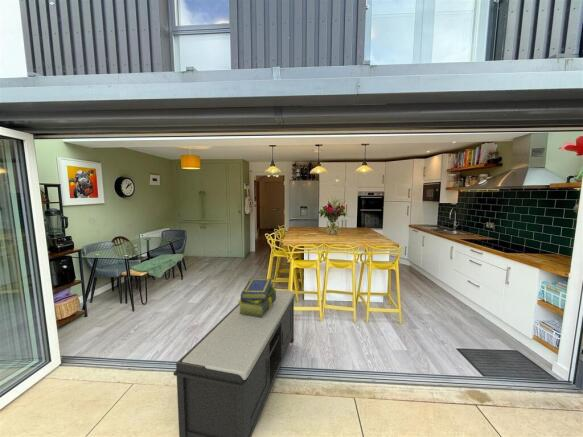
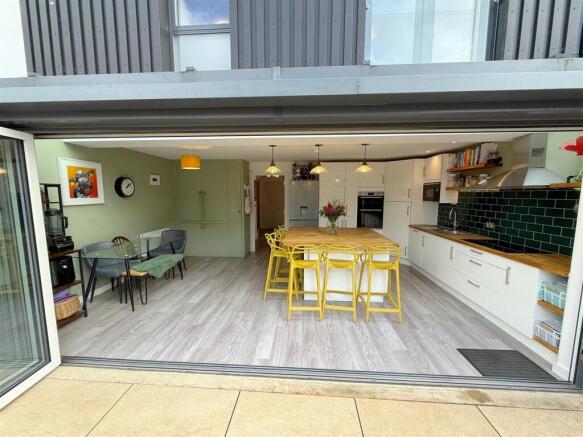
- stack of books (258, 296)
- bench (252, 348)
